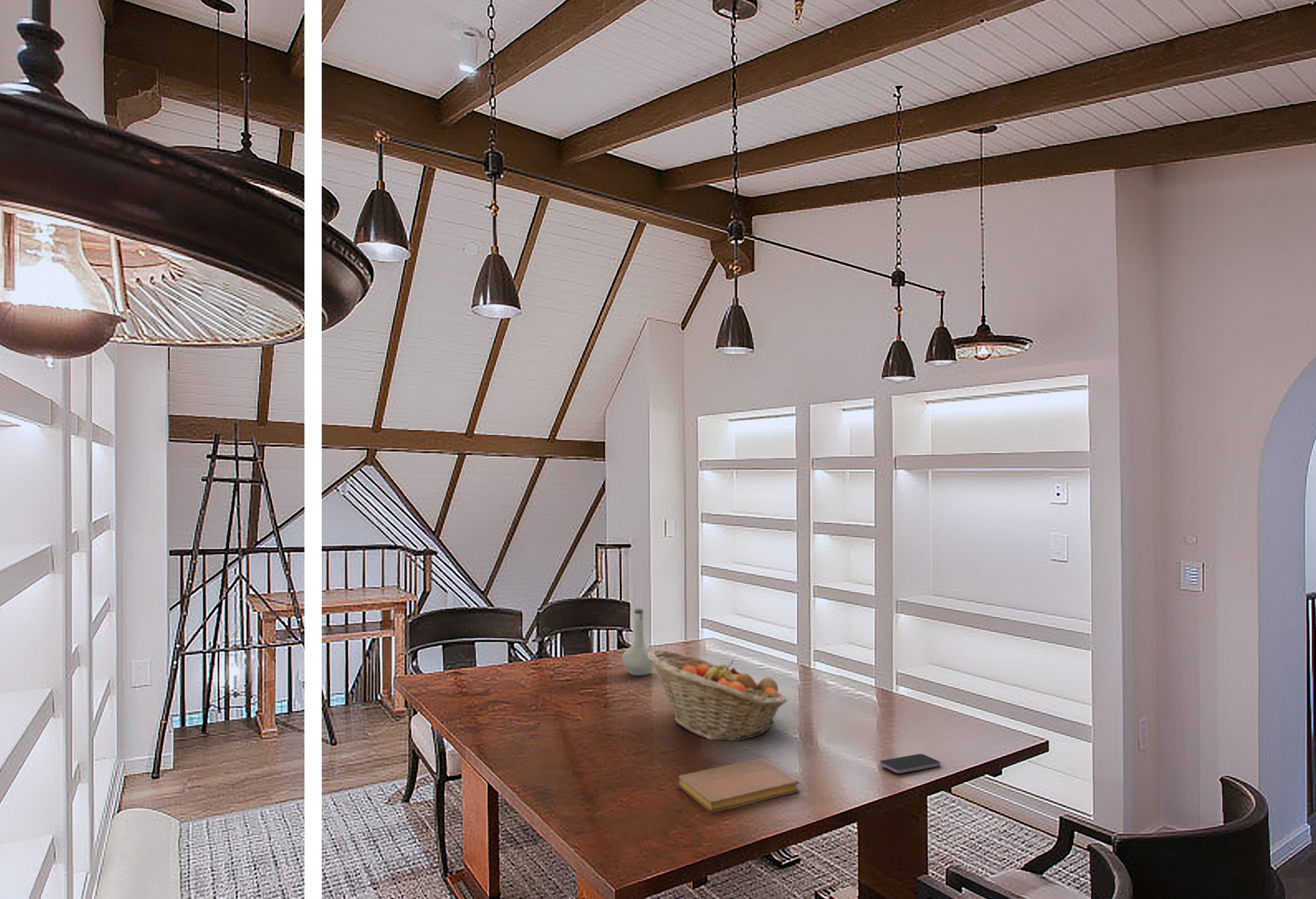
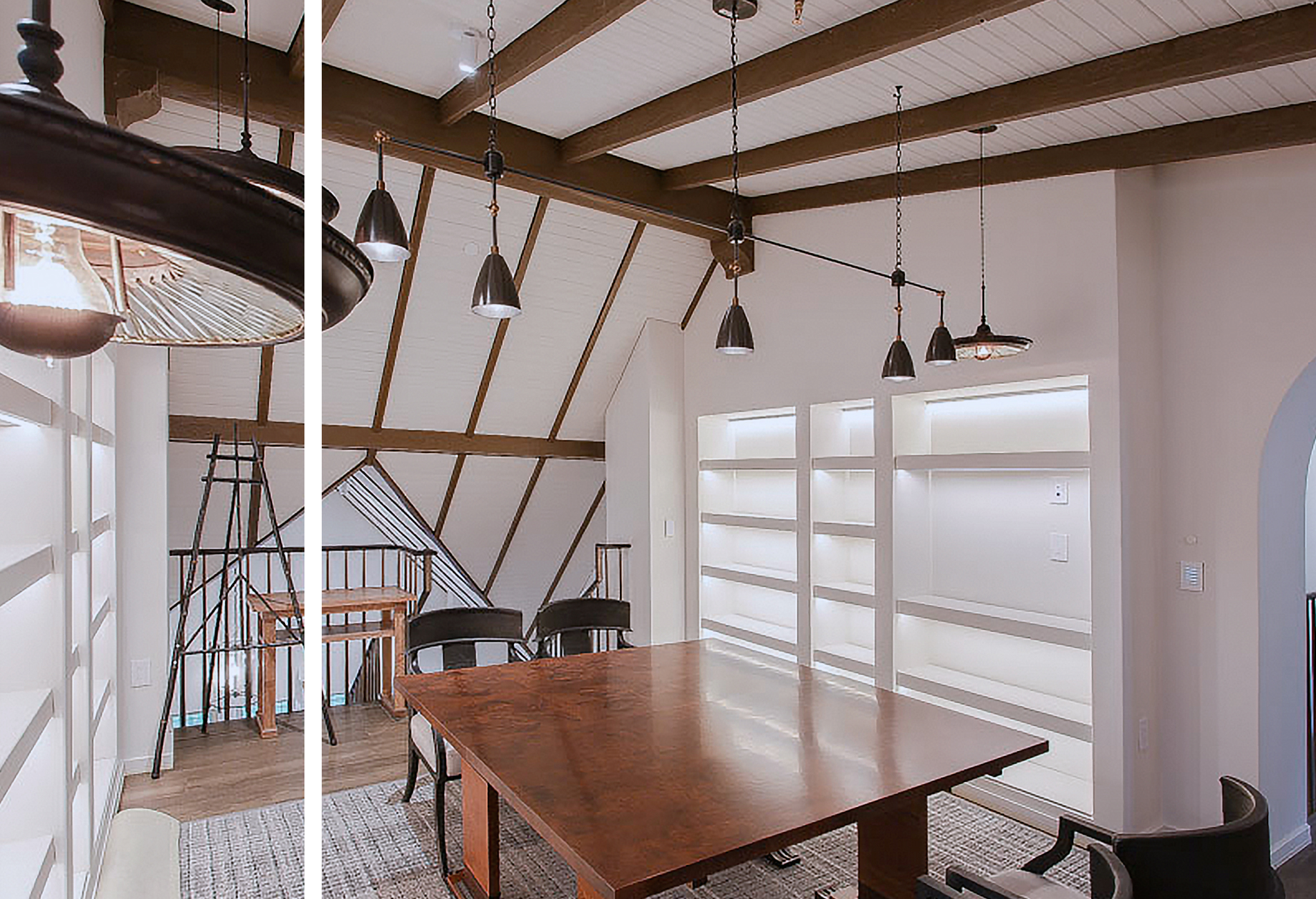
- notebook (738, 783)
- fruit basket (715, 688)
- vase (639, 641)
- smartphone (910, 763)
